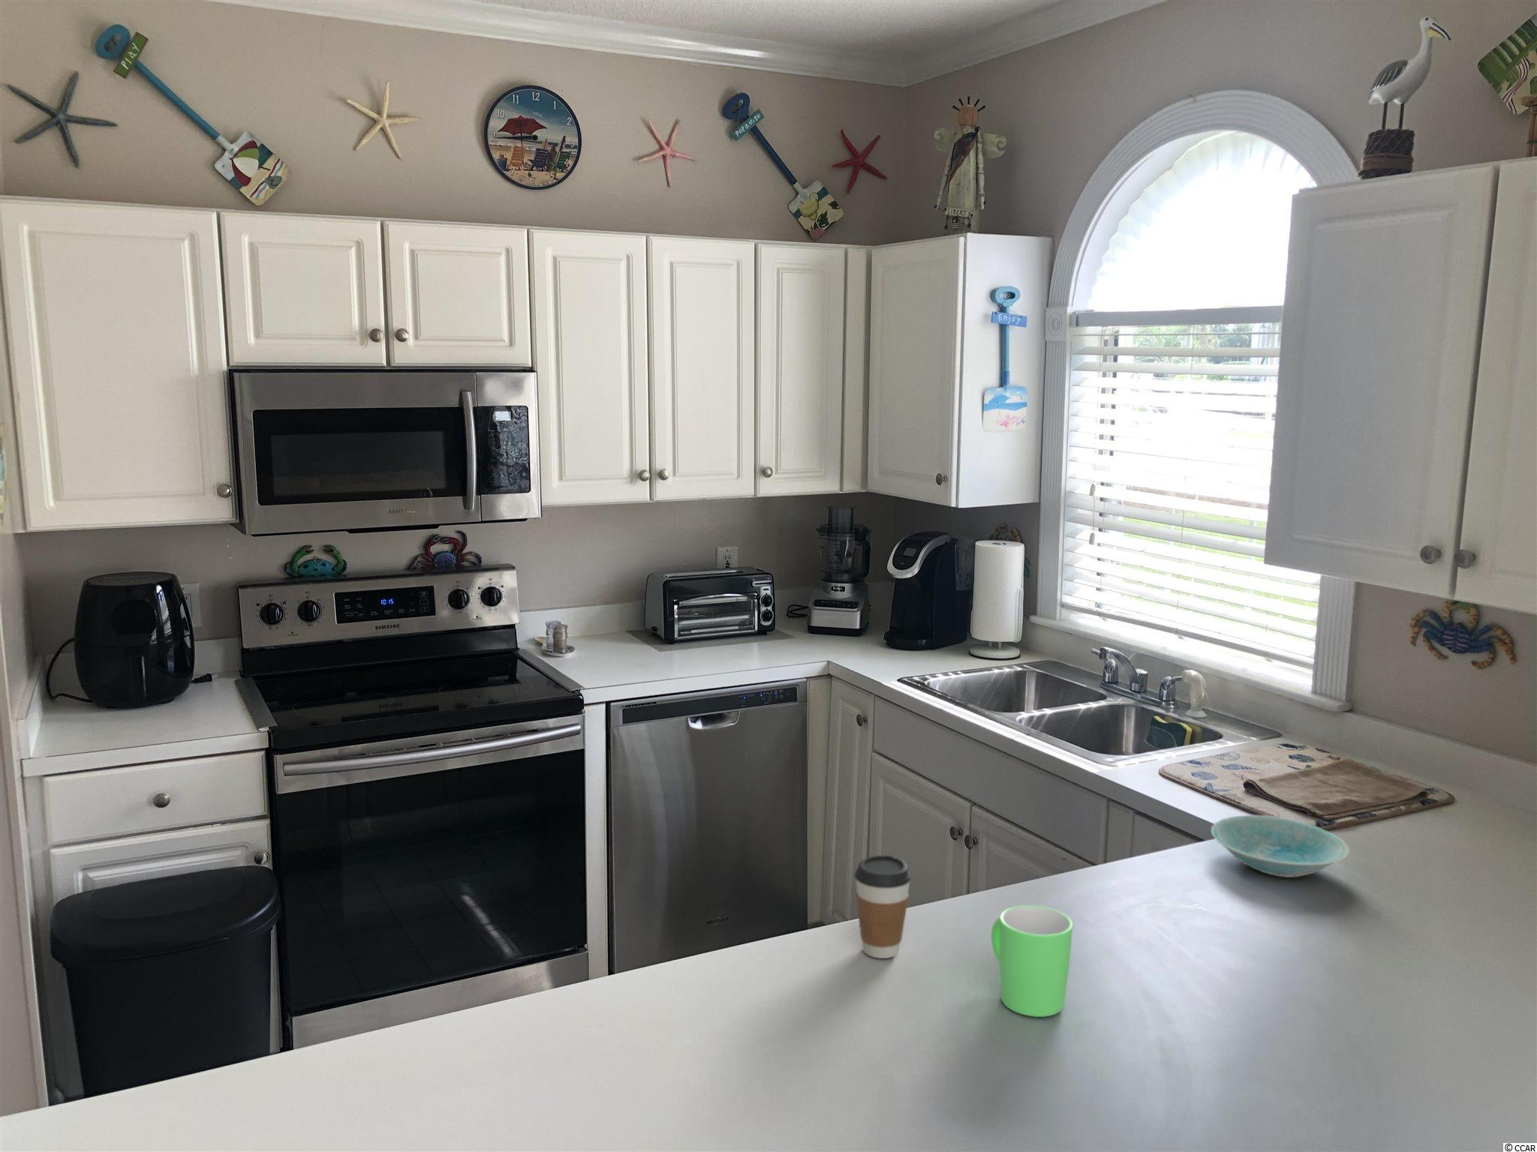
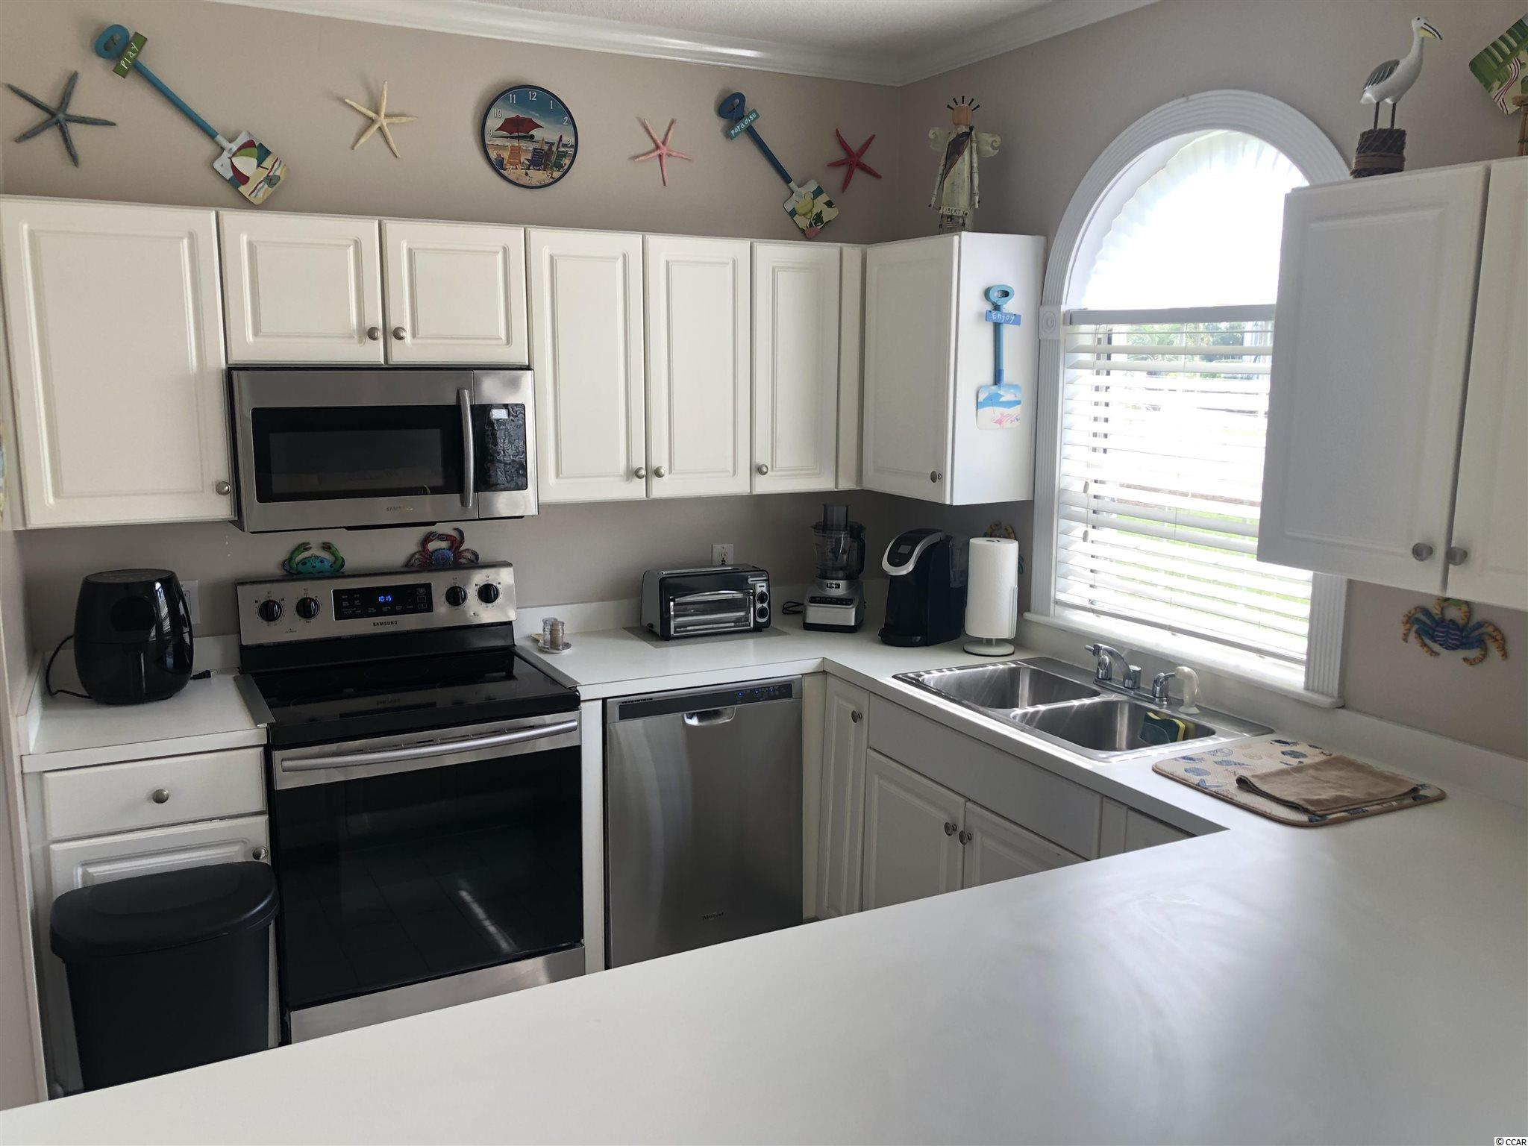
- mug (1024, 955)
- coffee cup (882, 908)
- bowl (1277, 851)
